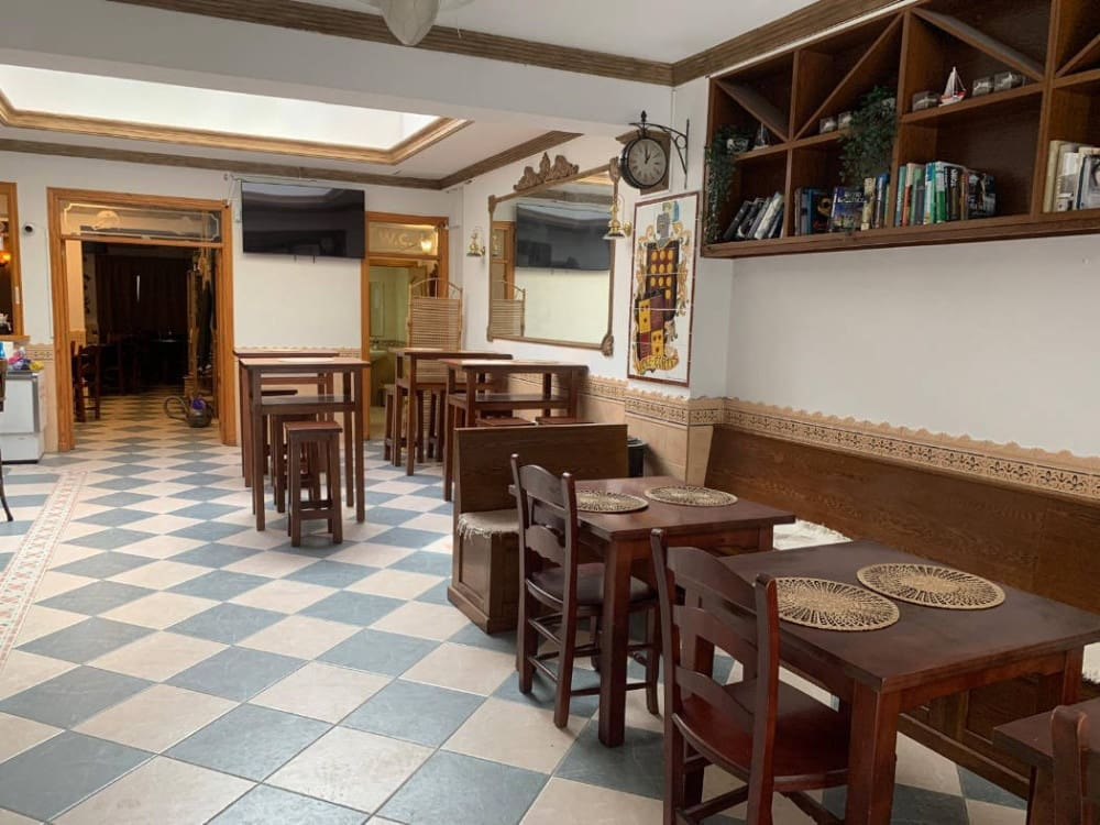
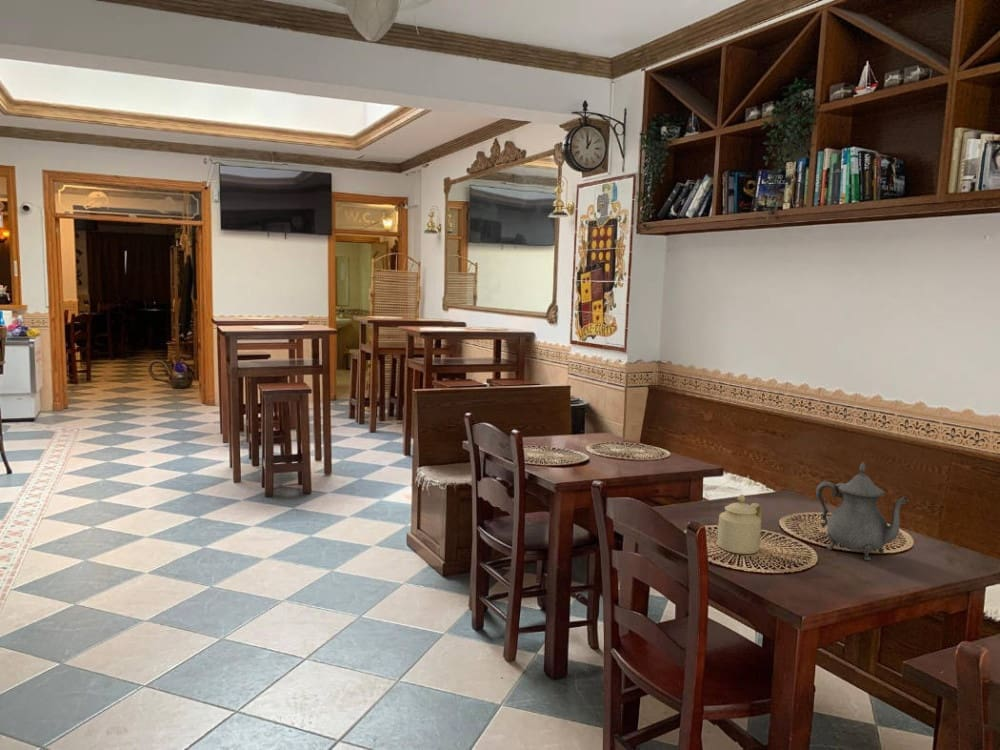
+ teapot (859, 506)
+ sugar bowl (740, 518)
